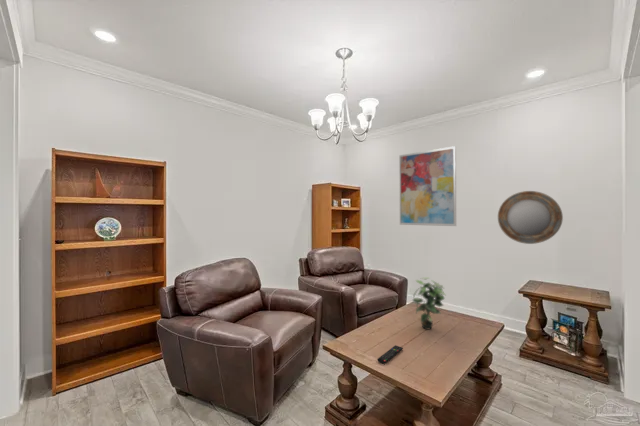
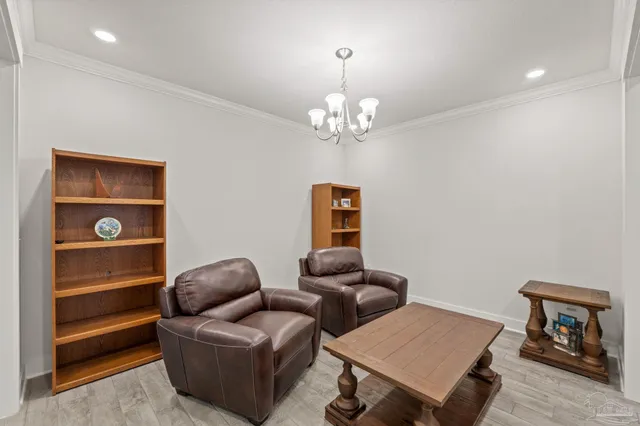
- remote control (390, 354)
- home mirror (528, 217)
- wall art (425, 188)
- potted plant (429, 304)
